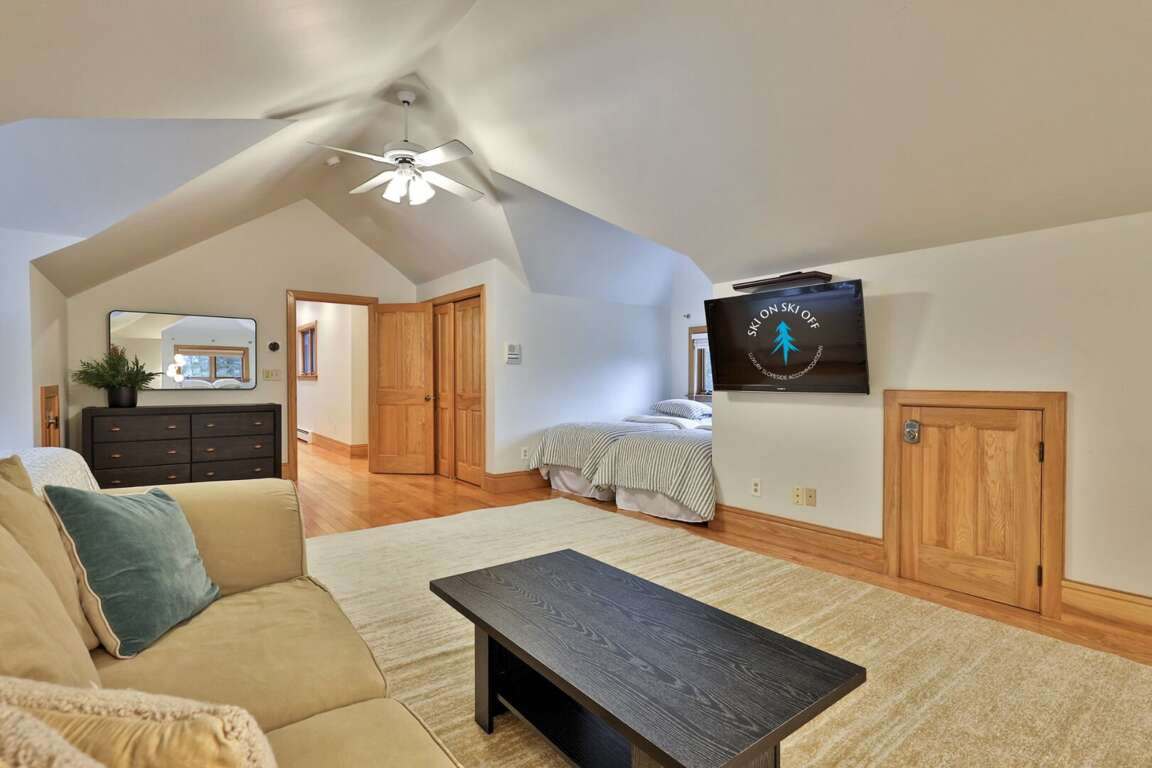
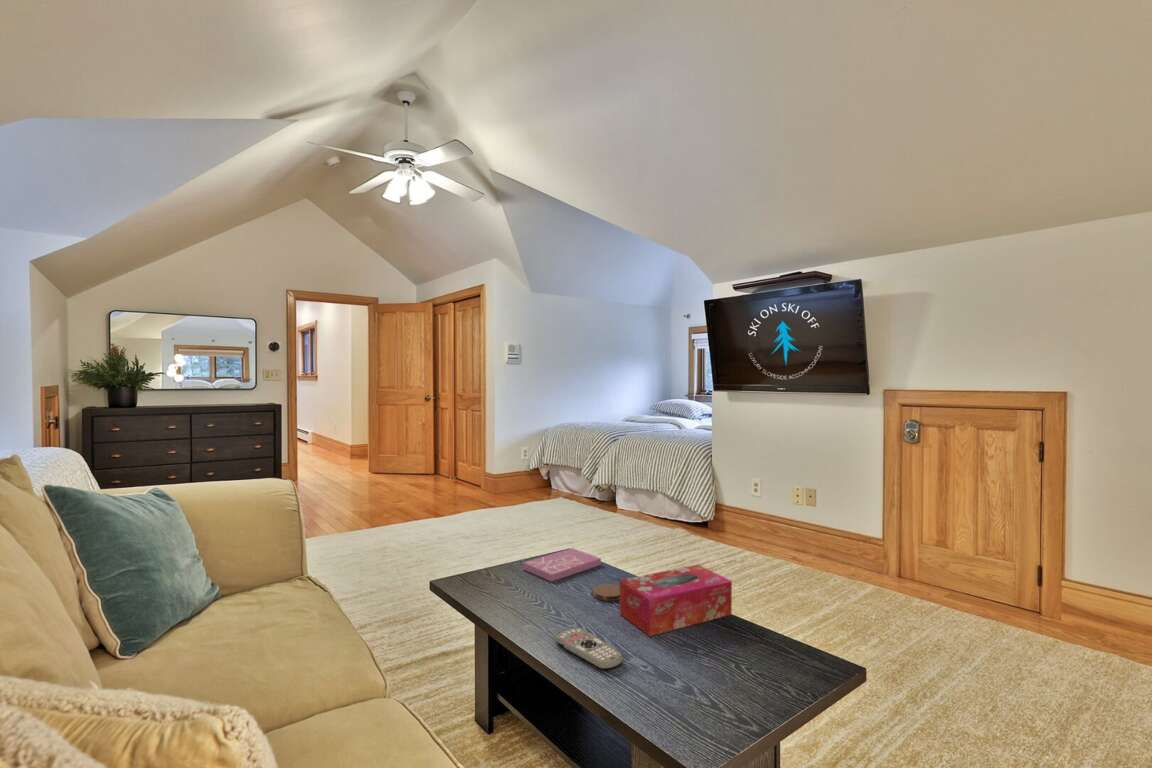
+ coaster (608, 592)
+ tissue box (675, 597)
+ remote control (589, 648)
+ book (562, 563)
